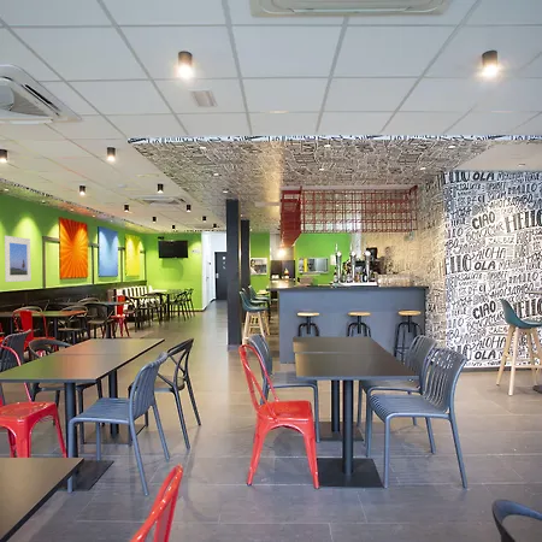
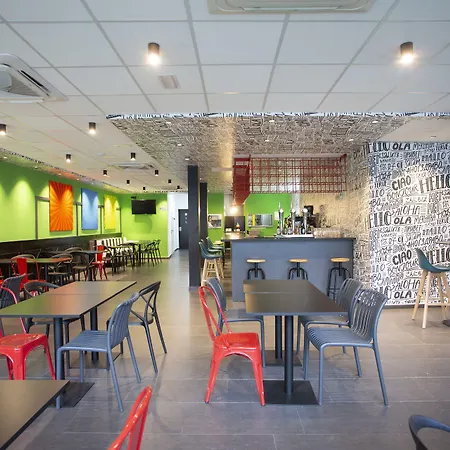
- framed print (18, 259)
